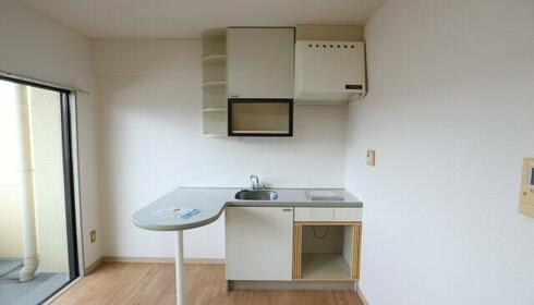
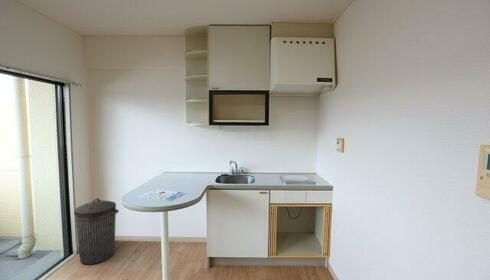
+ trash can (96, 227)
